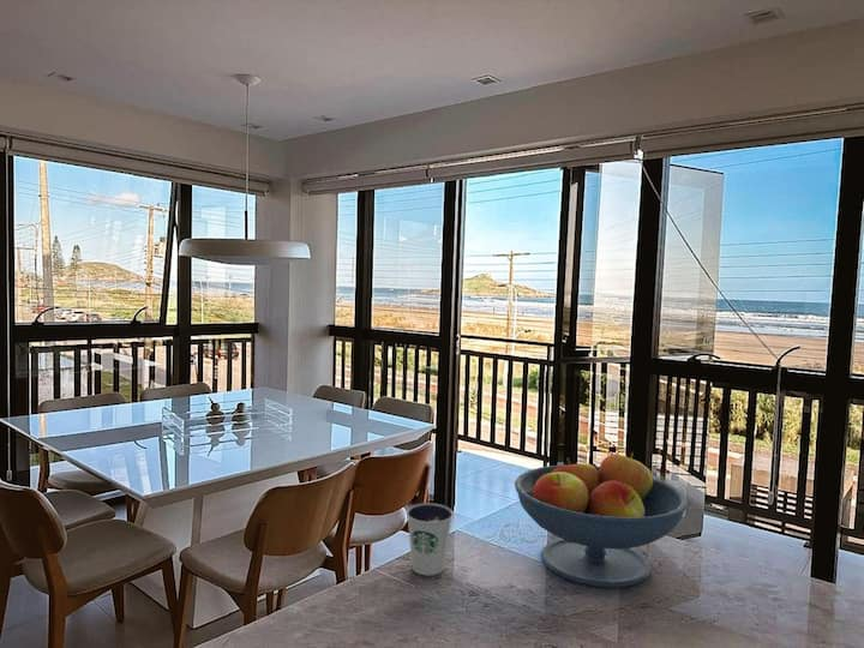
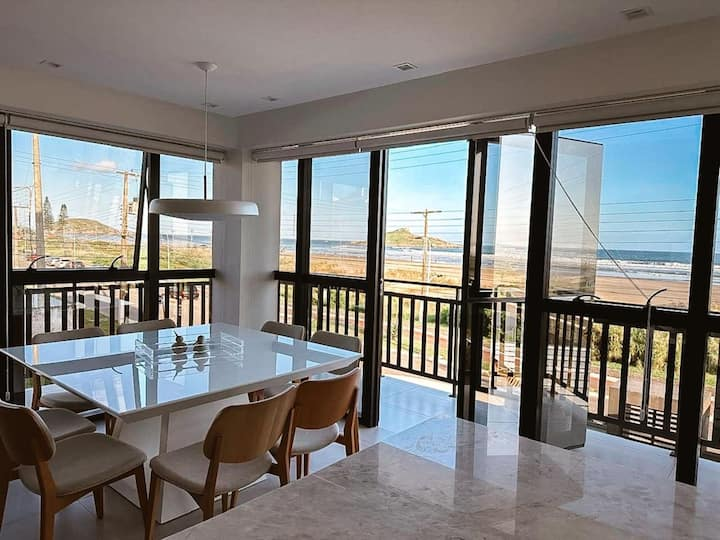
- dixie cup (428, 540)
- fruit bowl (596, 512)
